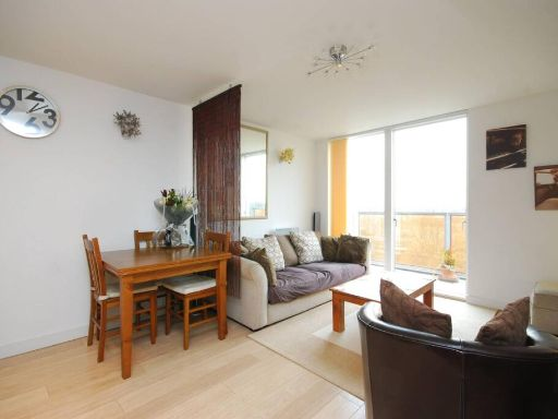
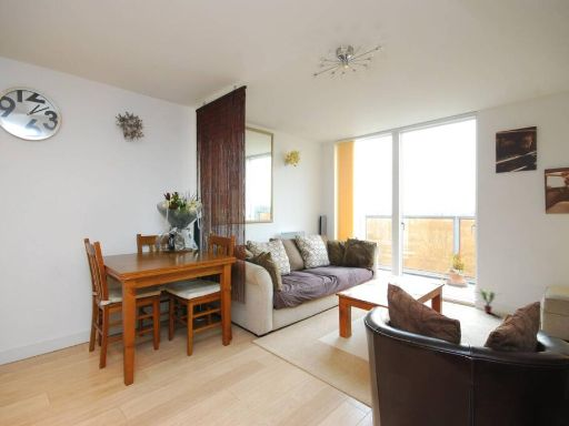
+ potted plant (487, 301)
